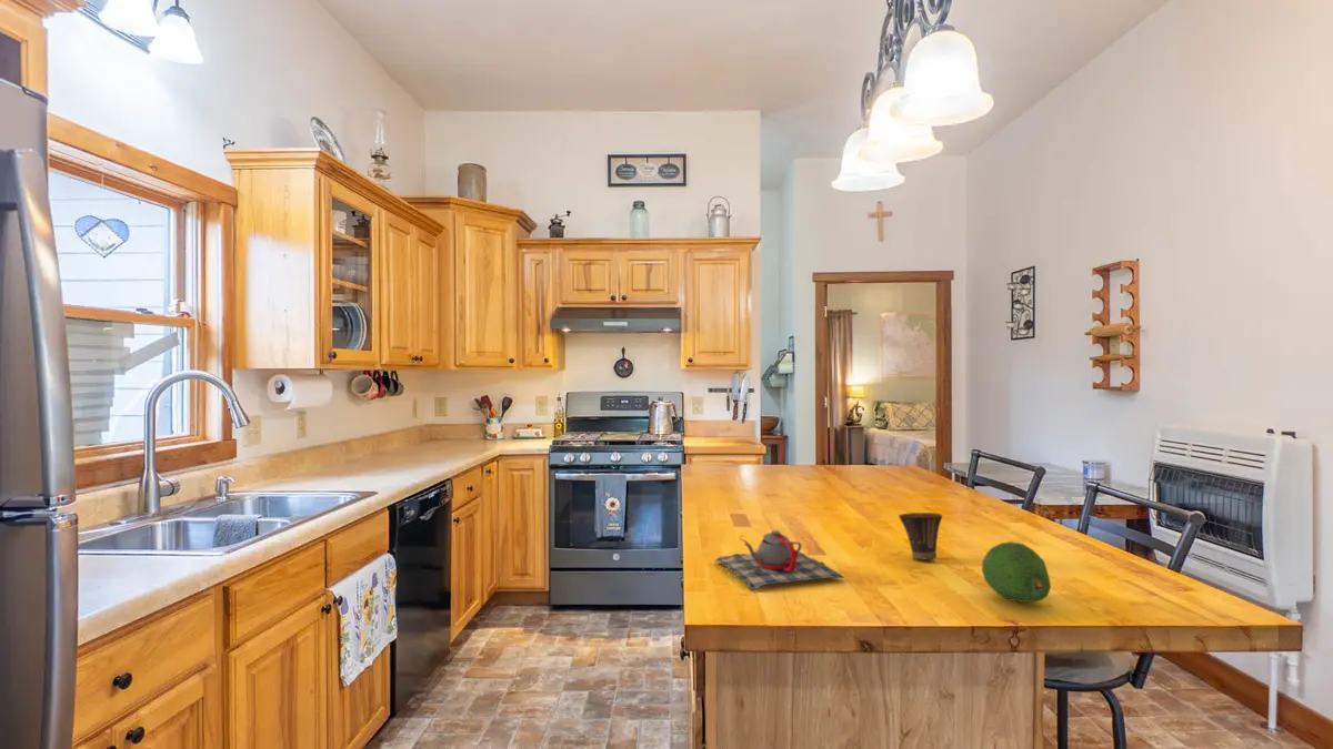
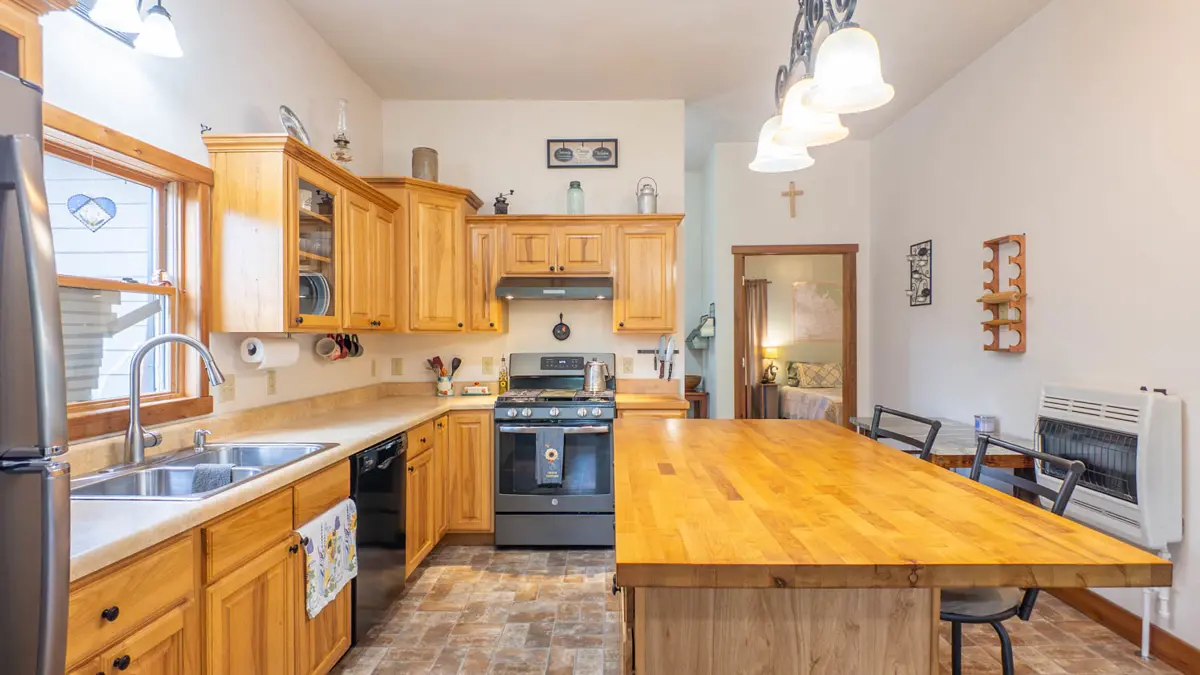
- fruit (1016, 573)
- cup (920, 535)
- teapot (775, 550)
